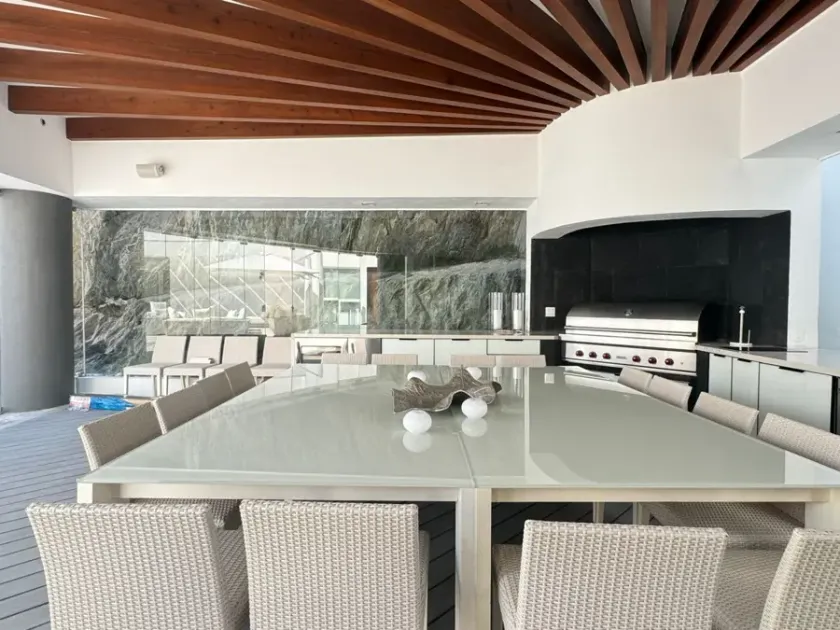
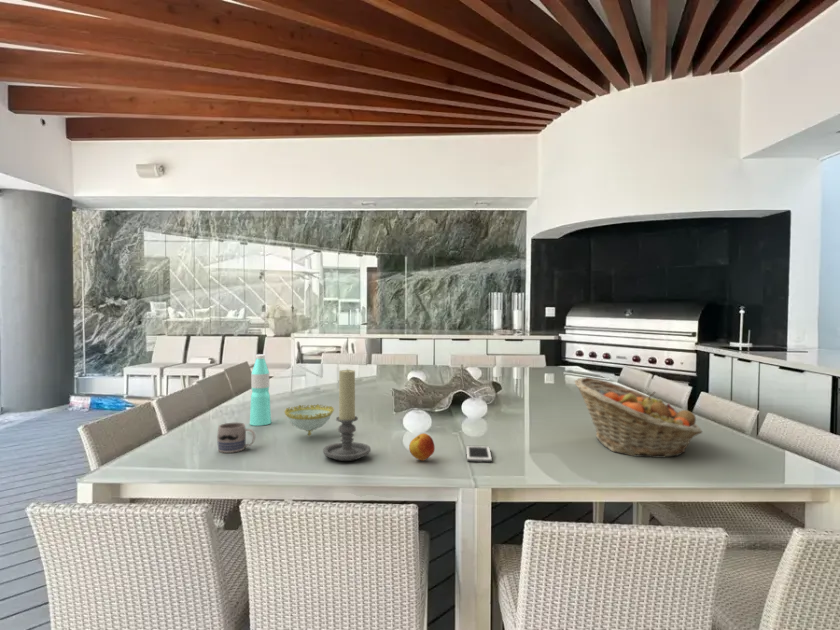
+ candle holder (347, 411)
+ cell phone (478, 453)
+ fruit basket (633, 413)
+ decorative bowl (309, 422)
+ water bottle (260, 389)
+ apple (421, 447)
+ mug (236, 437)
